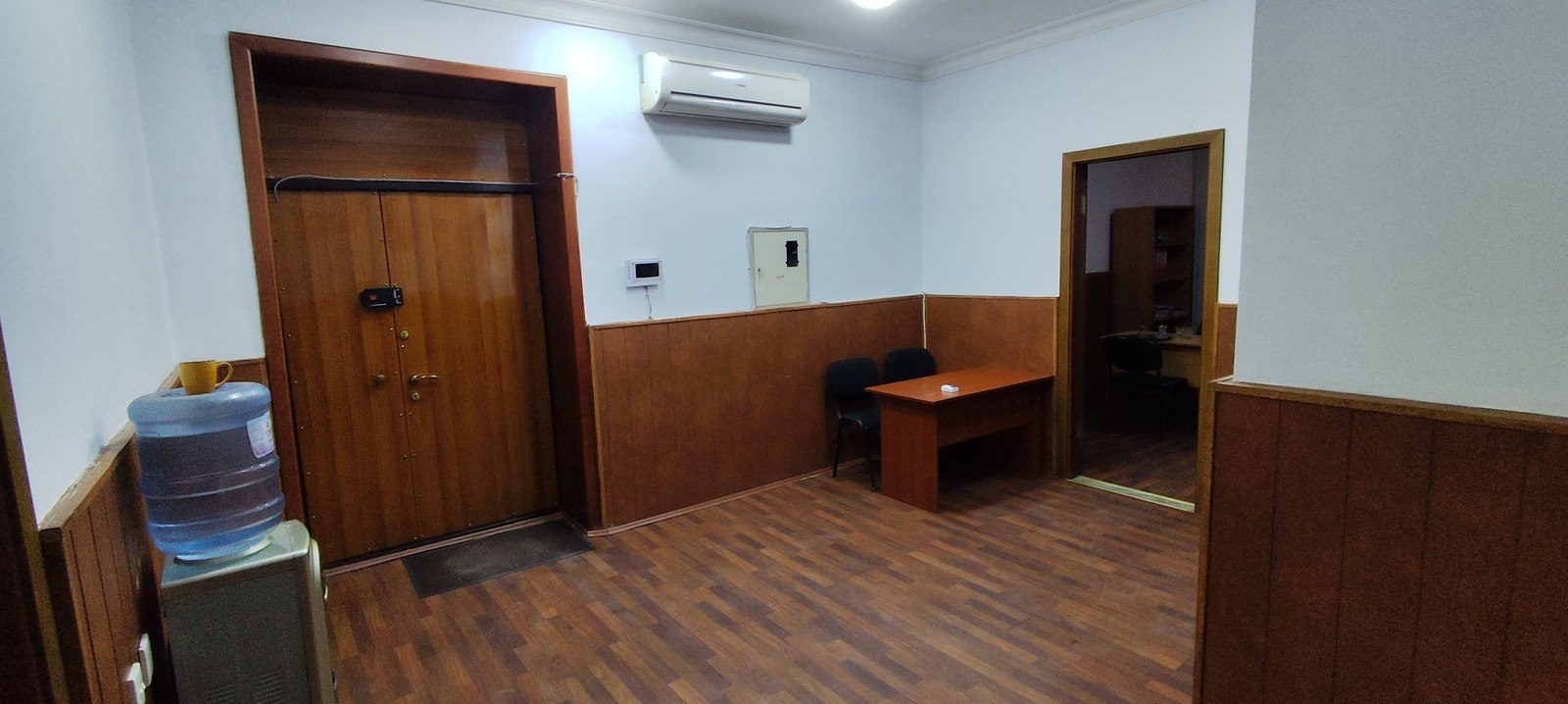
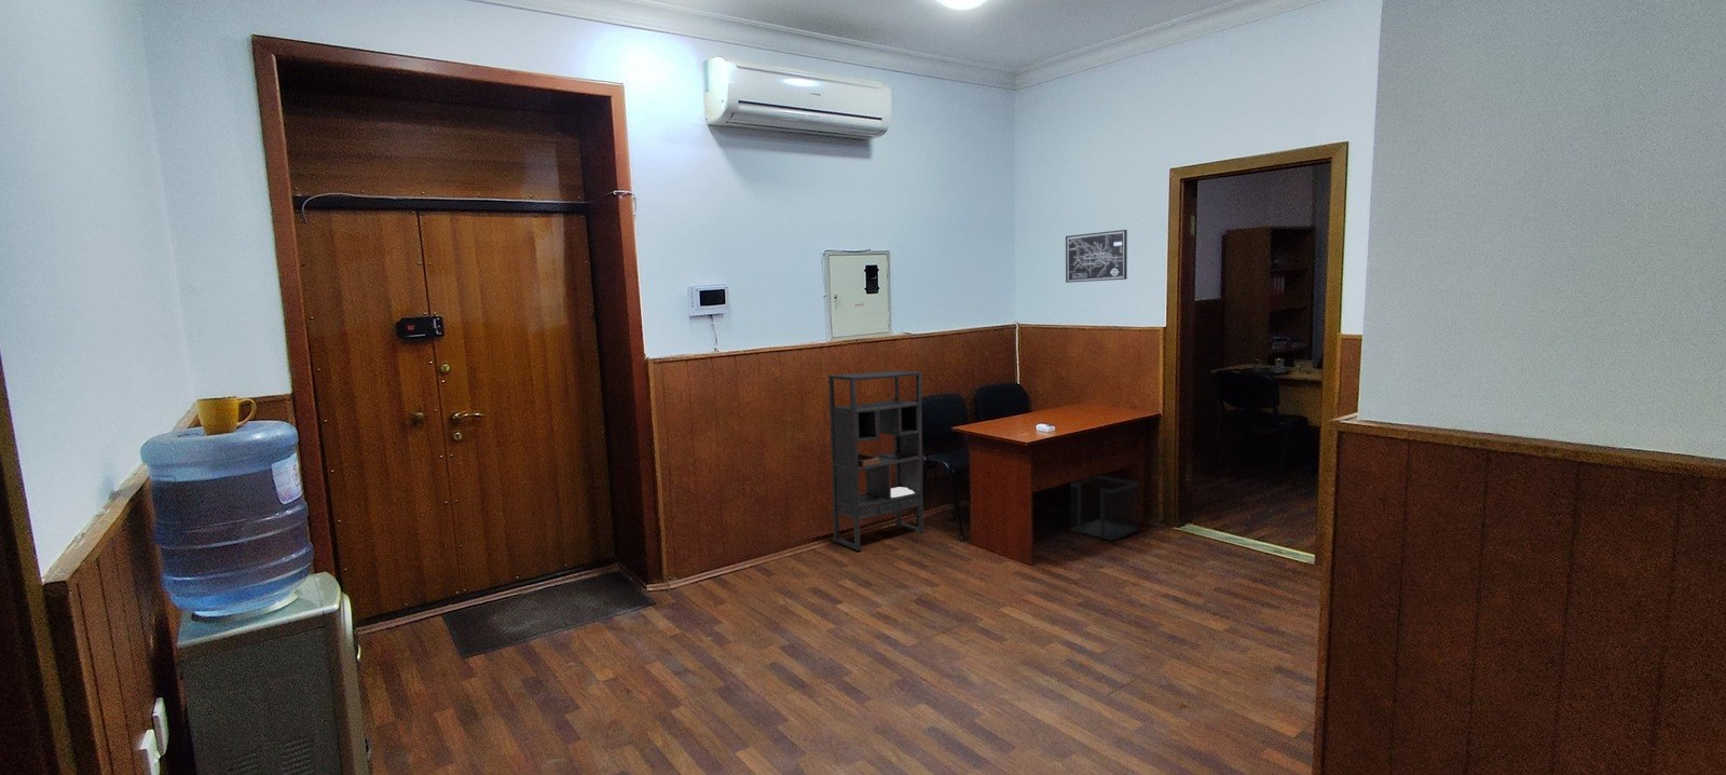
+ bookshelf (877, 456)
+ wall art (1095, 256)
+ wastebasket (1104, 506)
